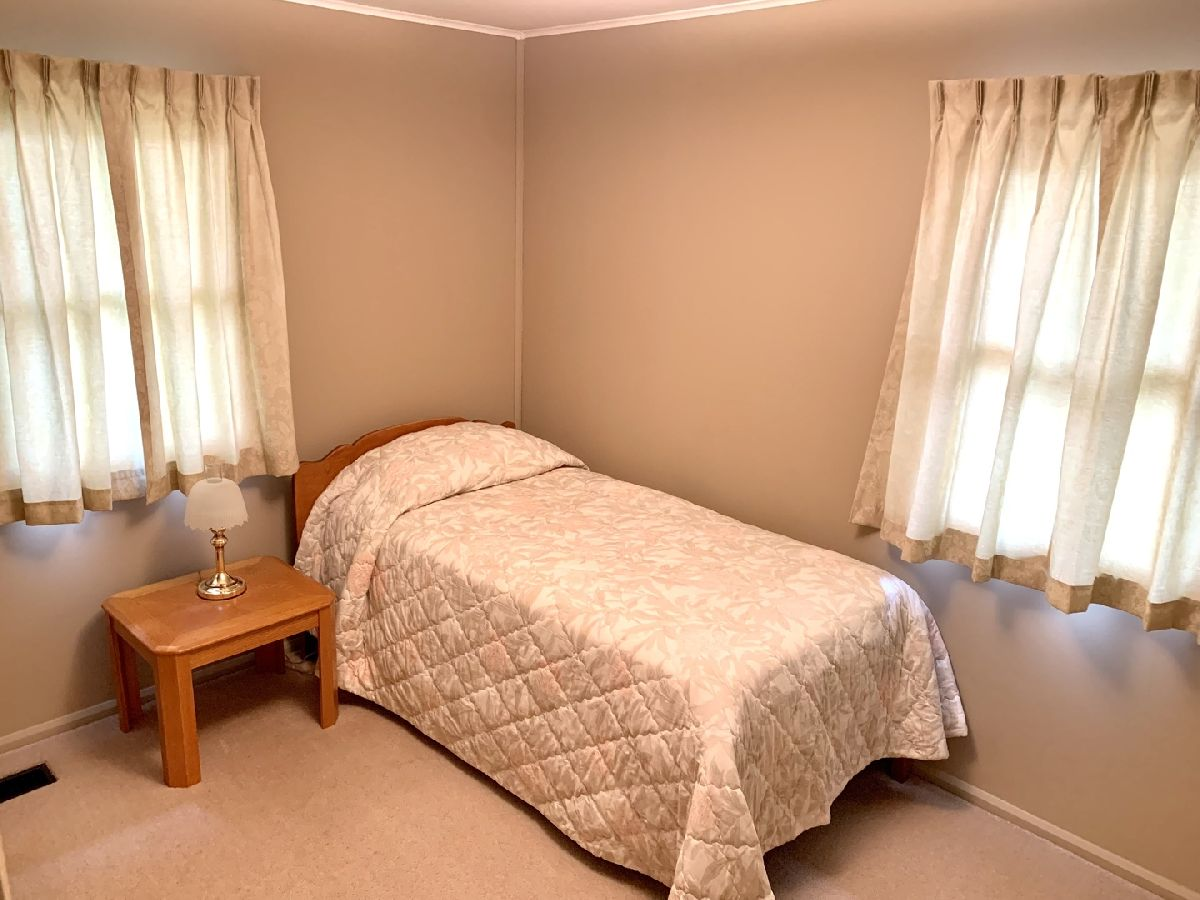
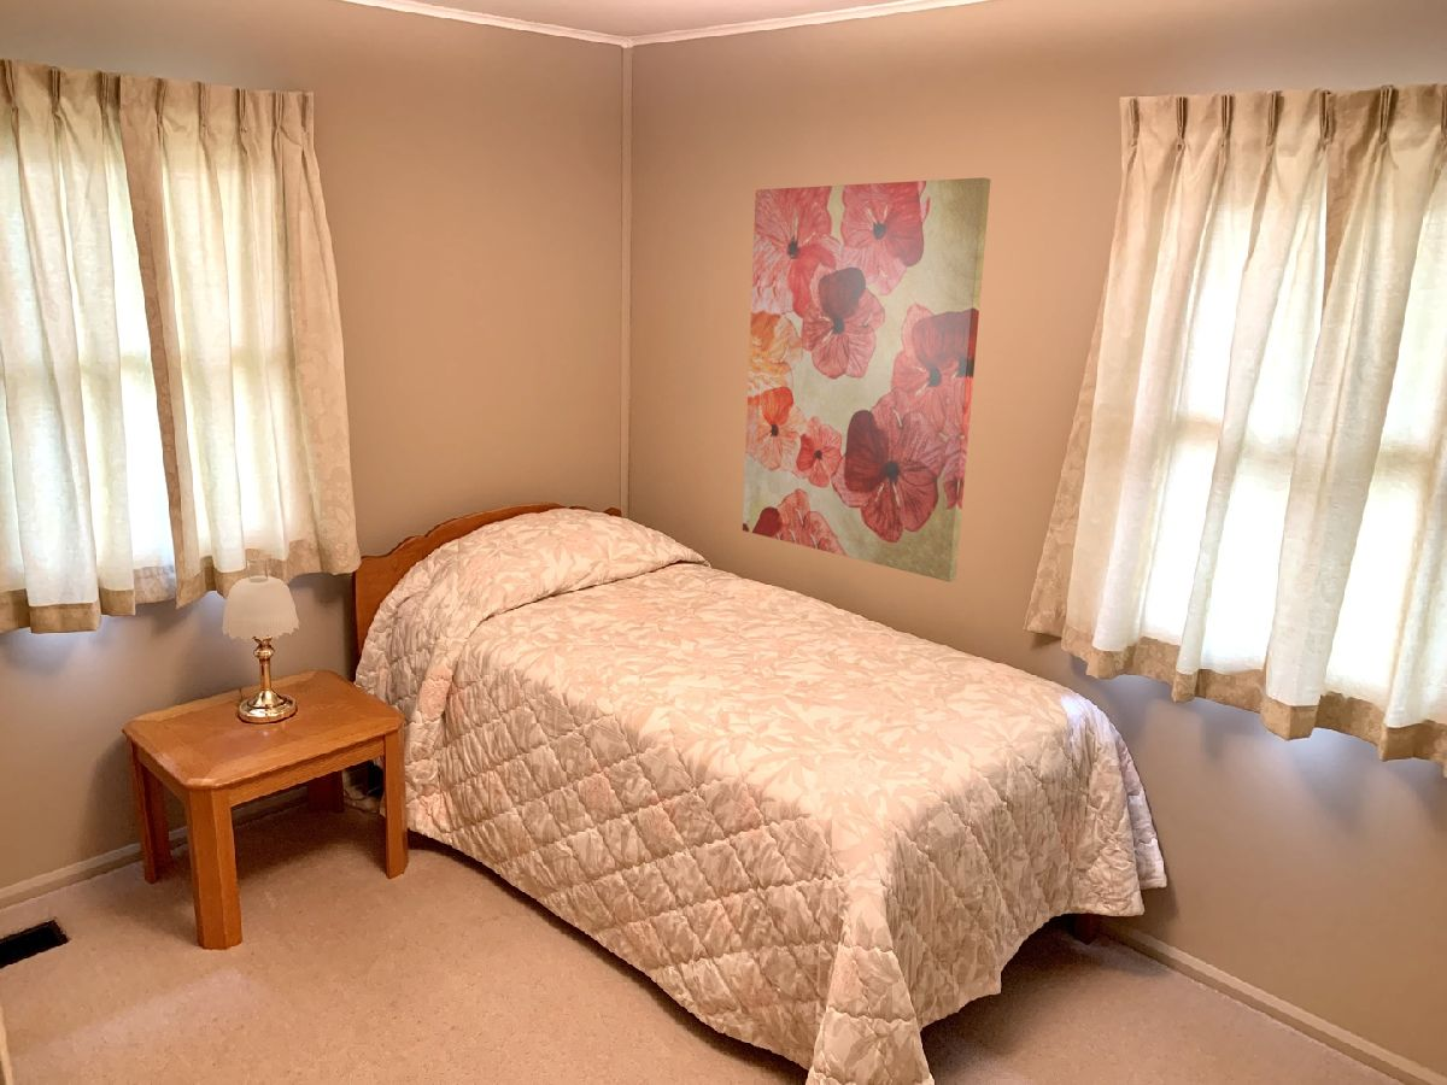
+ wall art (851, 376)
